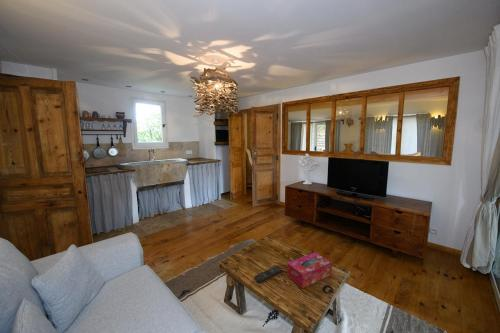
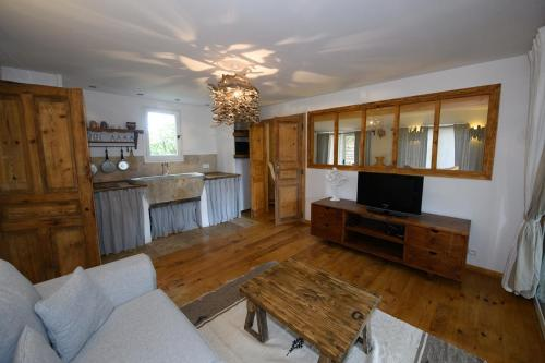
- tissue box (309, 268)
- remote control (268, 273)
